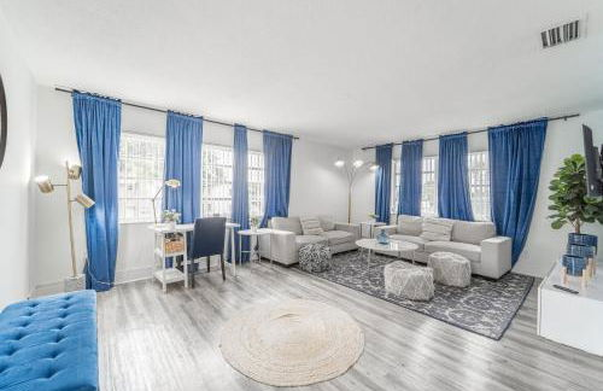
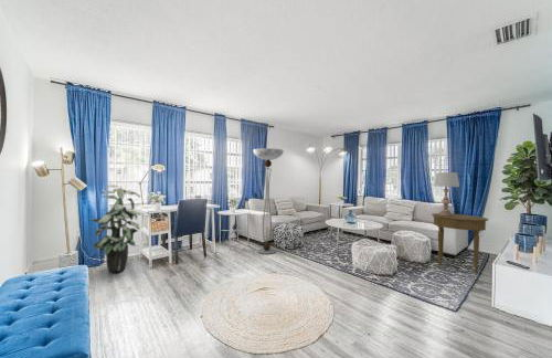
+ side table (459, 229)
+ lamp (446, 193)
+ floor lamp (267, 200)
+ indoor plant (116, 227)
